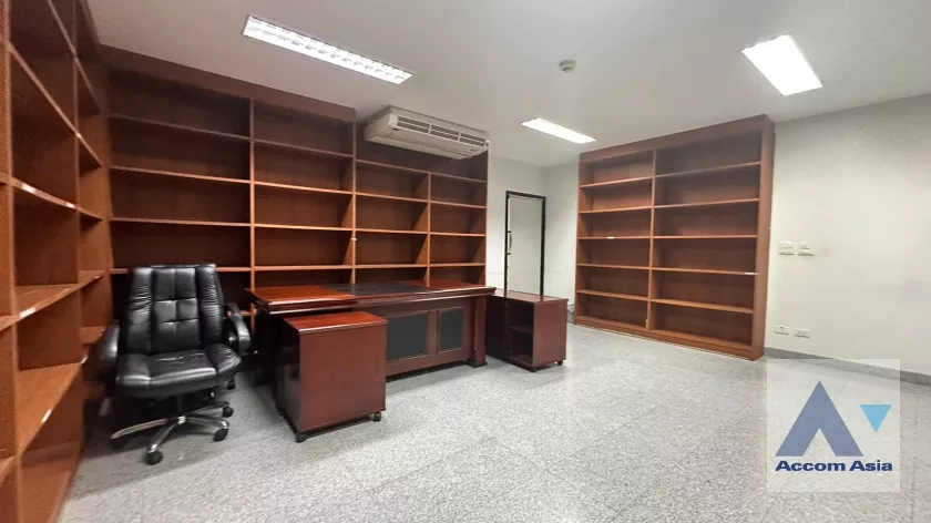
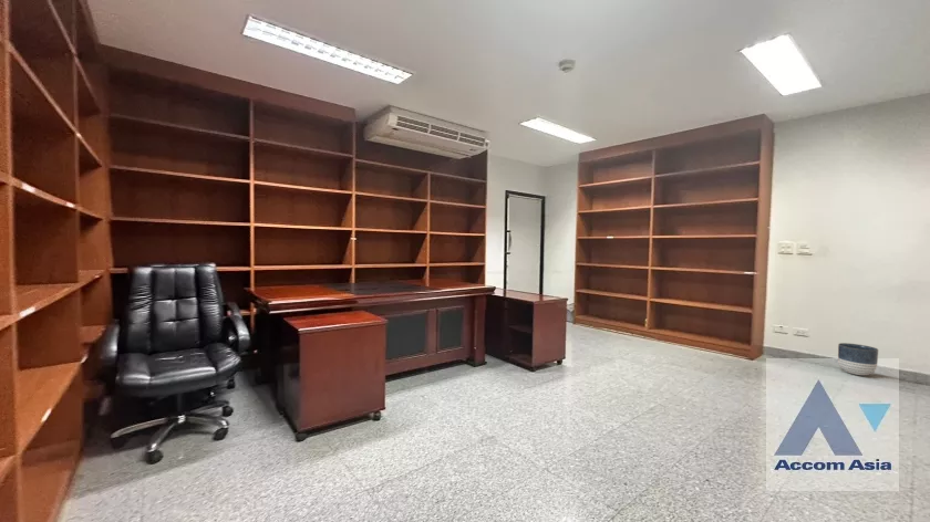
+ planter (857, 359)
